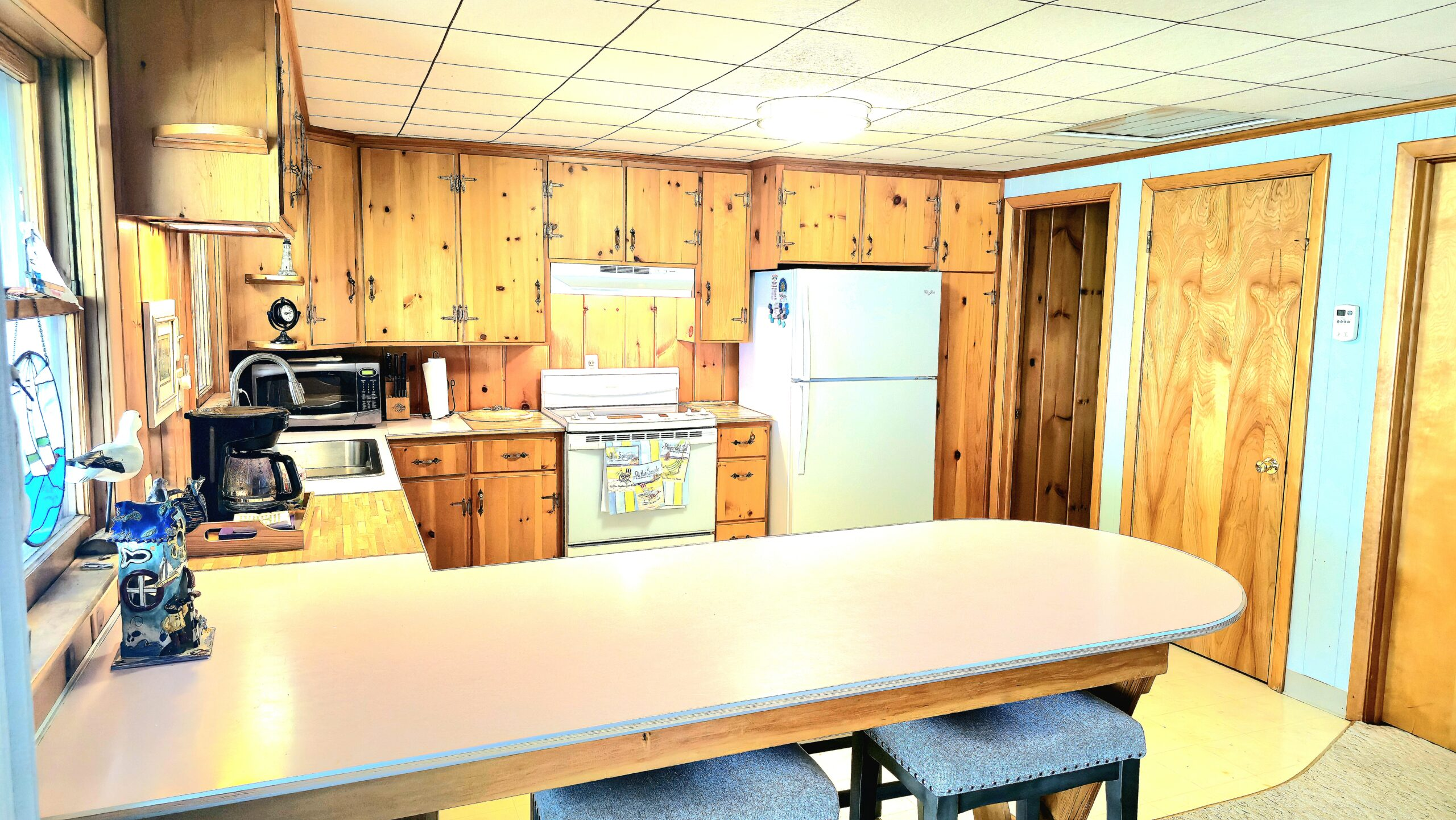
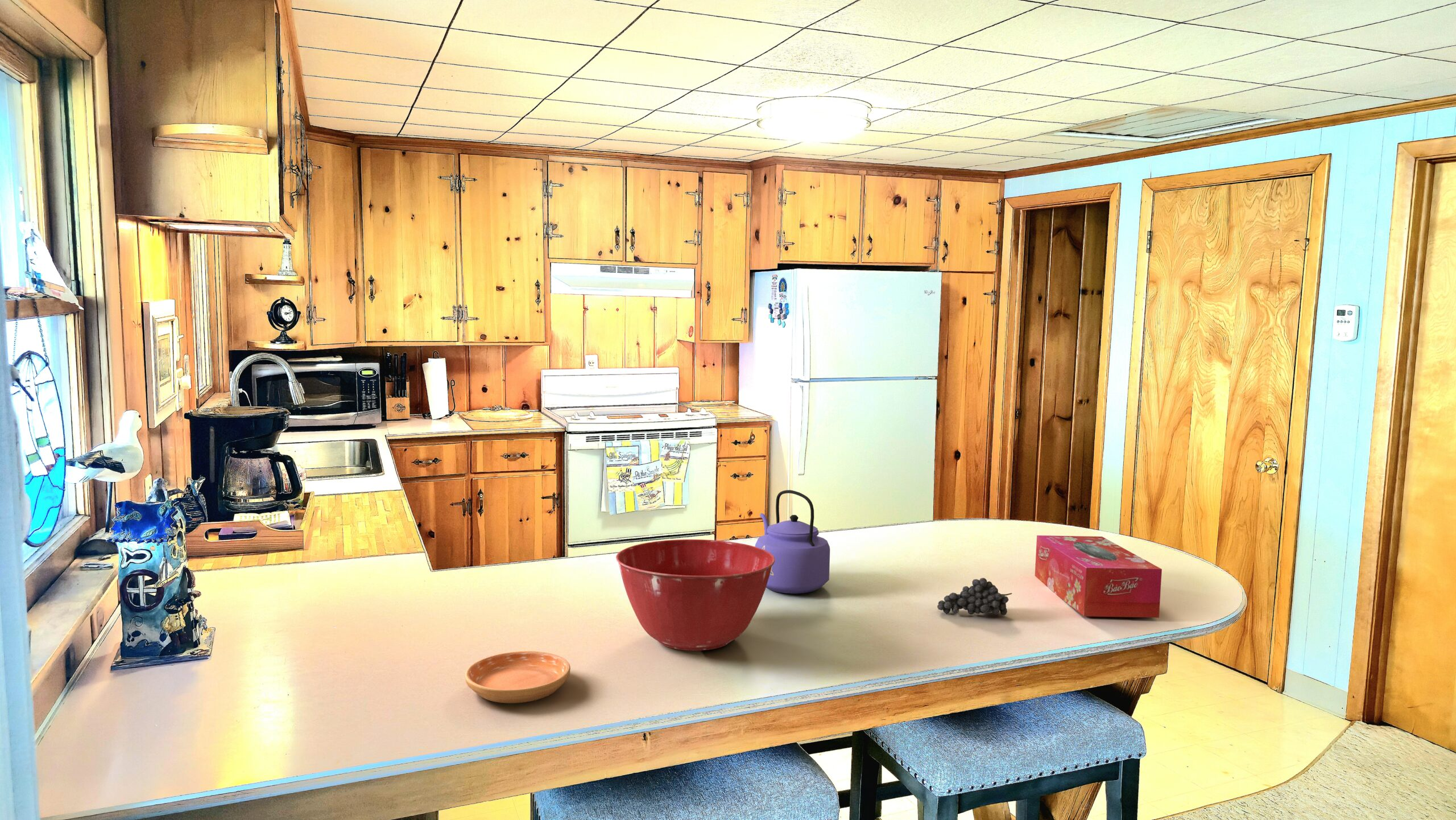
+ tissue box (1093, 573)
+ fruit (975, 596)
+ kettle (787, 535)
+ mixing bowl (695, 596)
+ saucer (518, 678)
